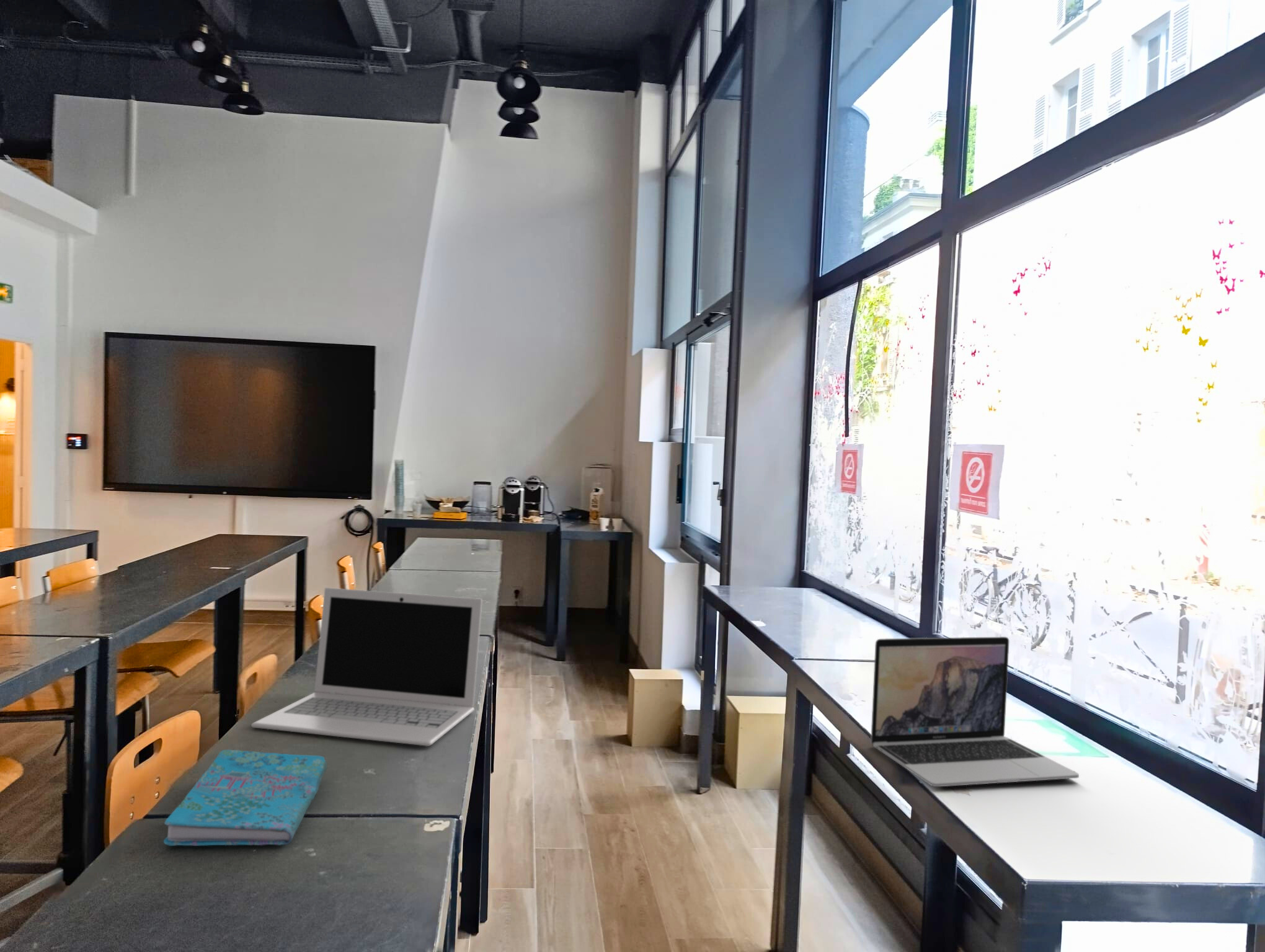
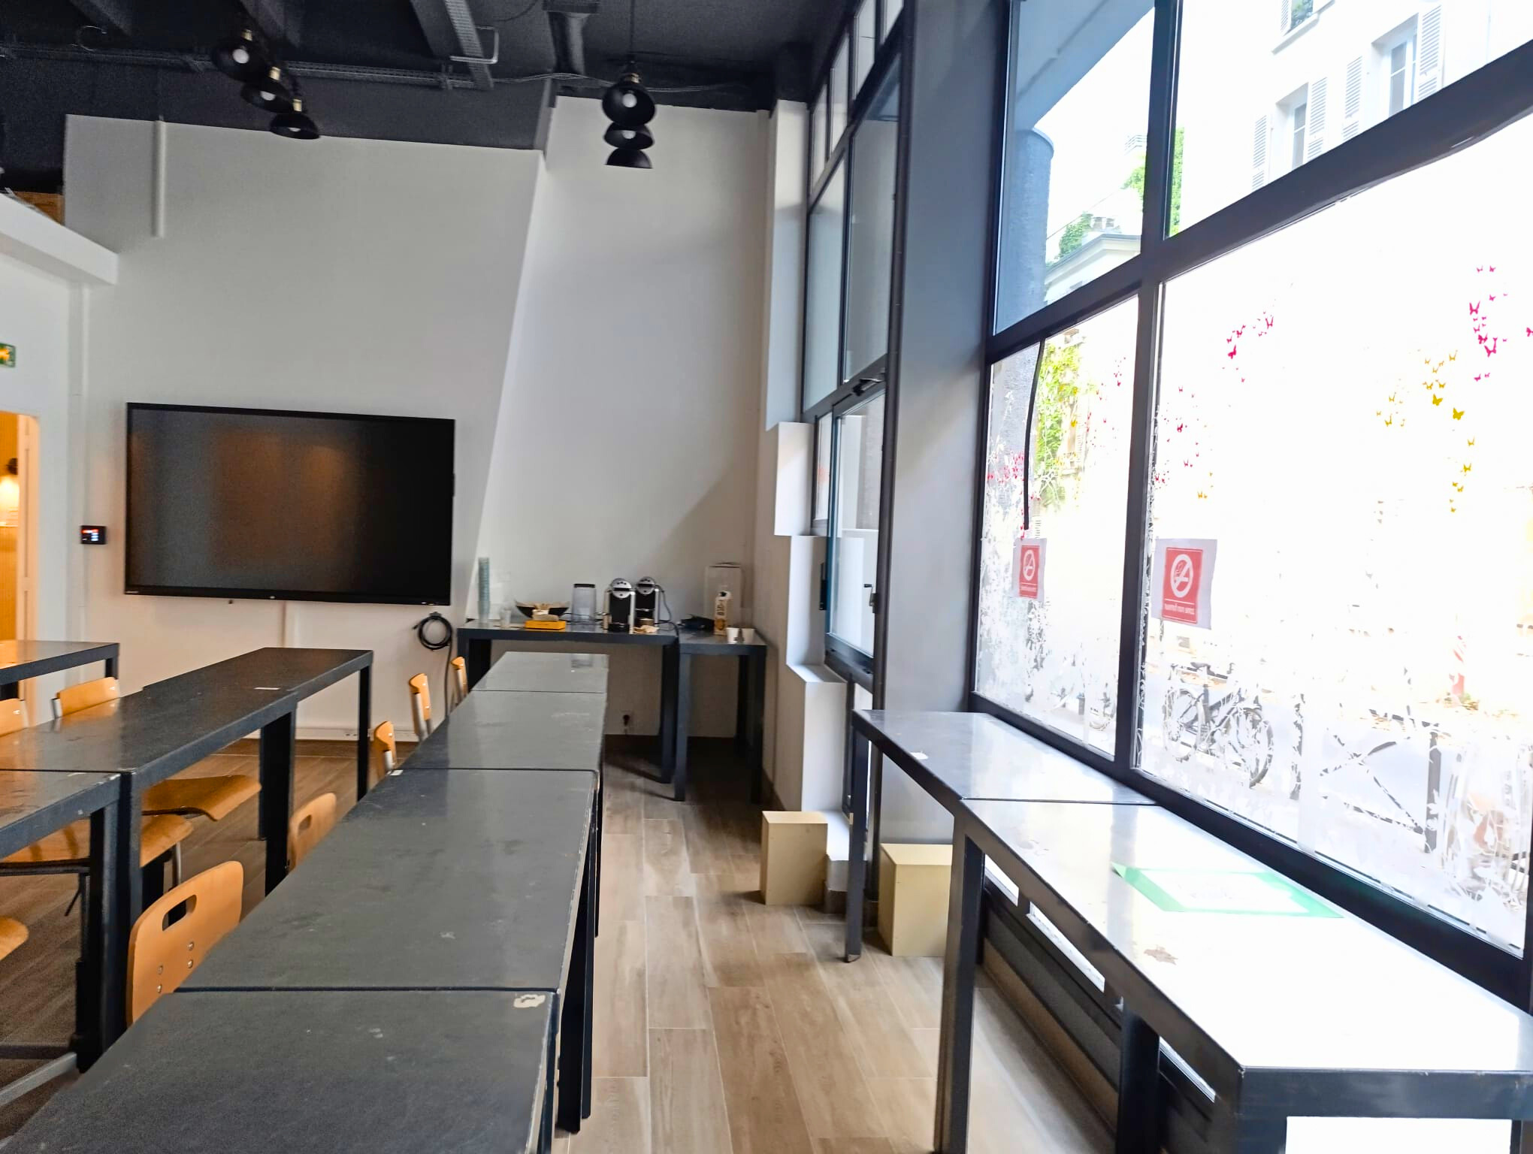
- laptop (373, 660)
- cover (254, 793)
- laptop (974, 707)
